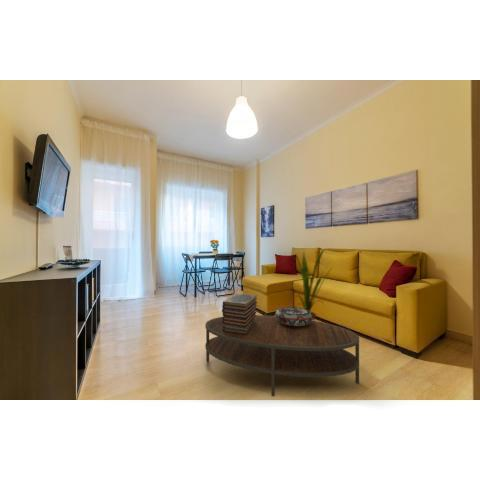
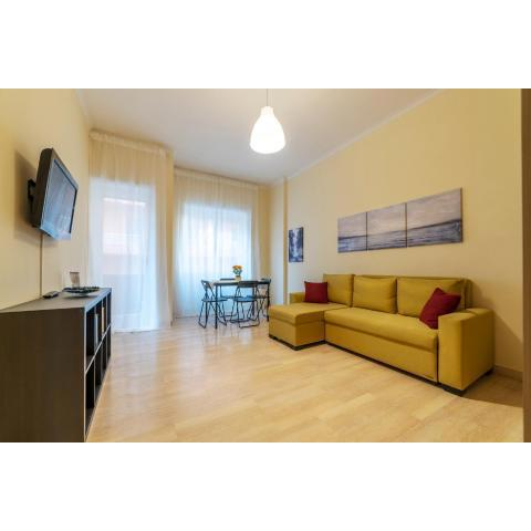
- book stack (240, 312)
- house plant (308, 287)
- decorative bowl (293, 317)
- coffee table (276, 349)
